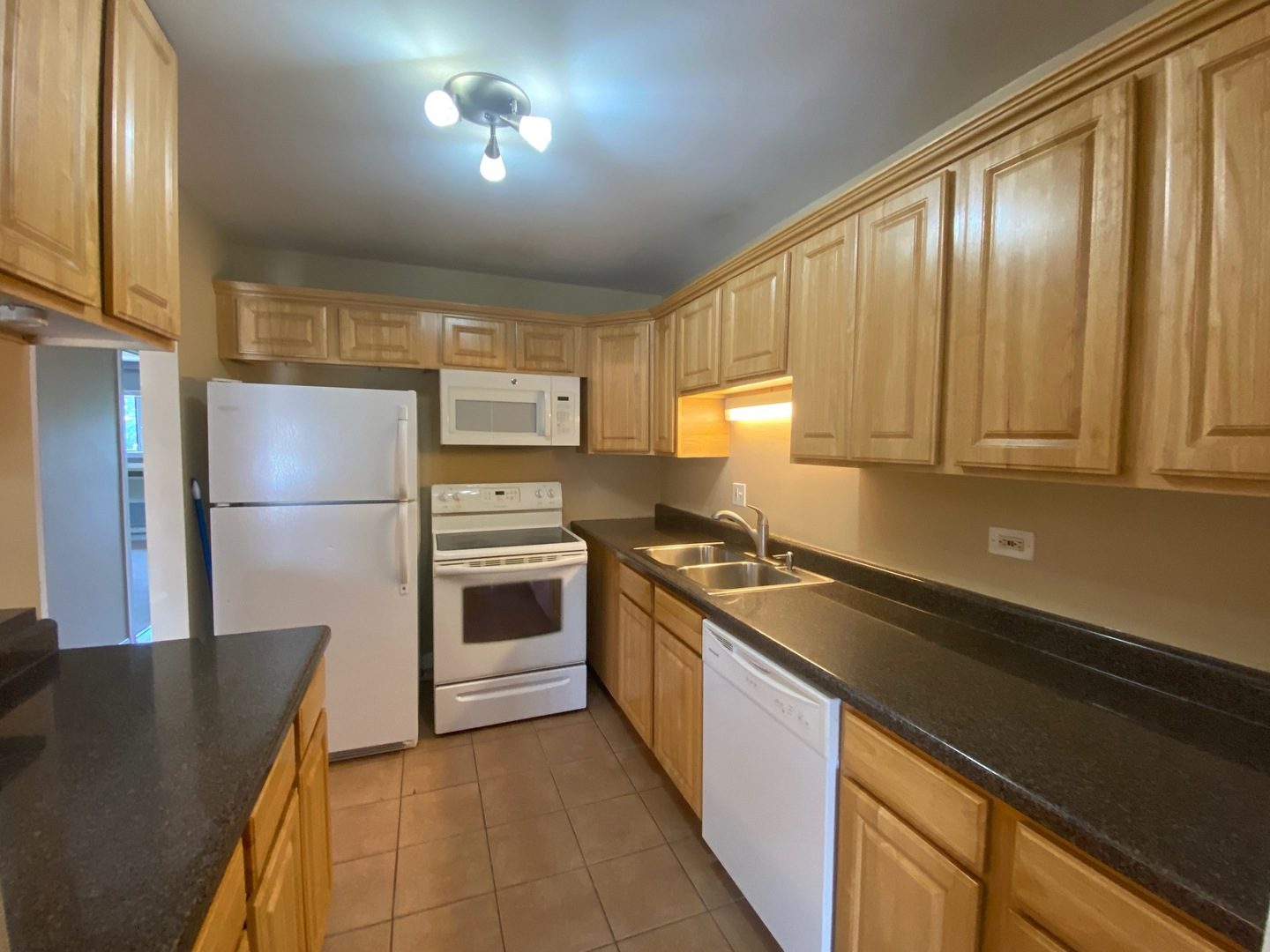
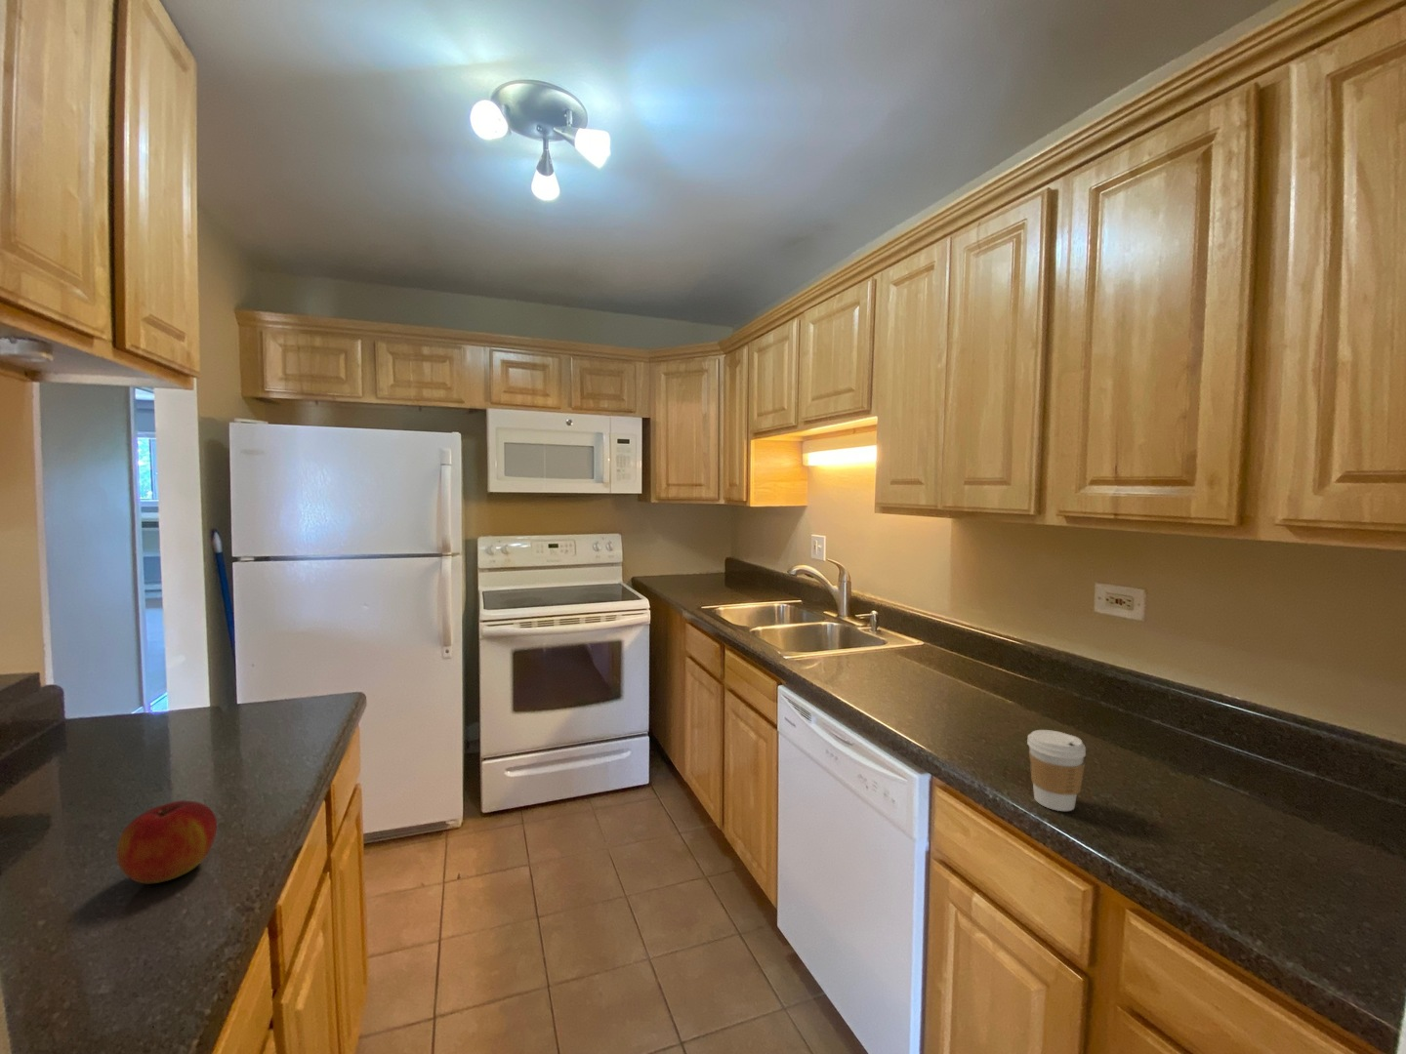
+ coffee cup (1054, 768)
+ apple (169, 839)
